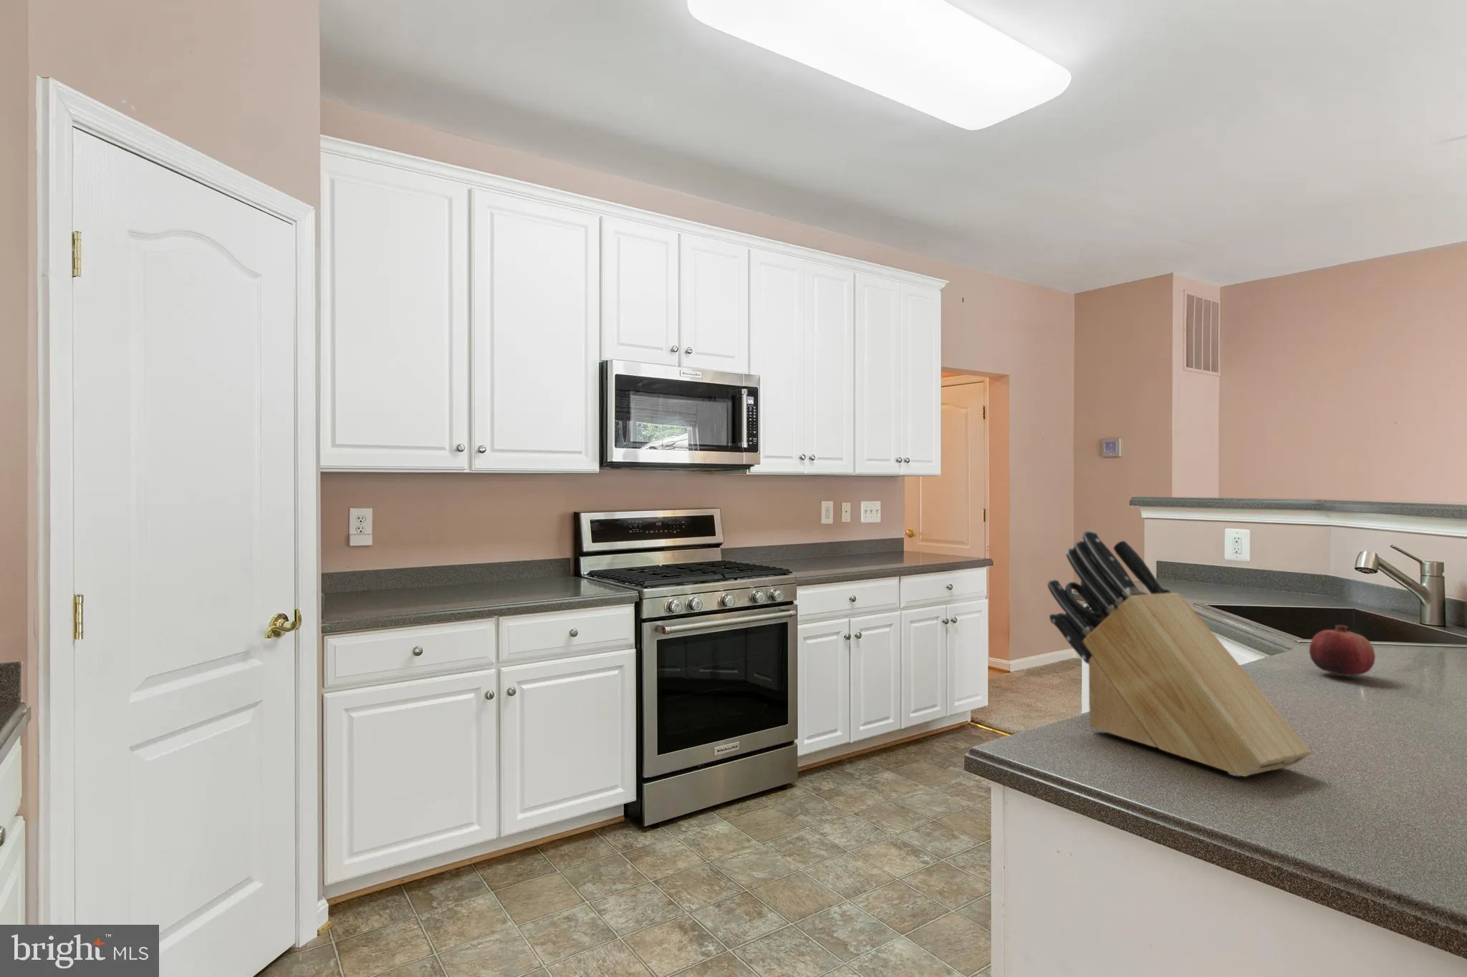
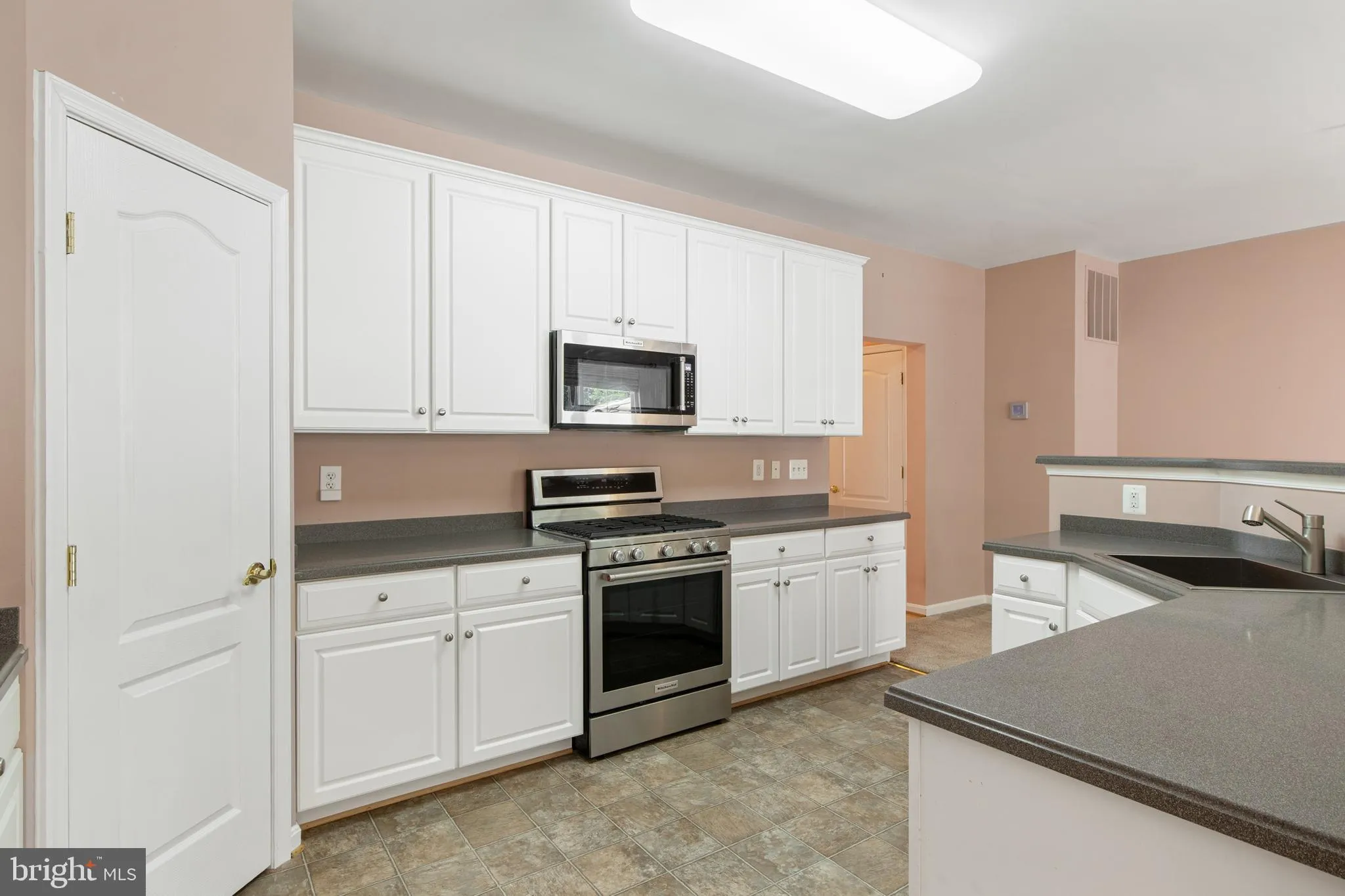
- fruit (1340, 651)
- knife block (1162, 637)
